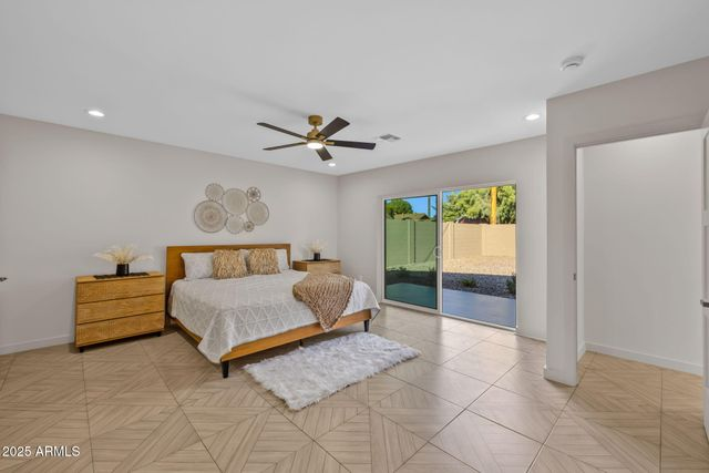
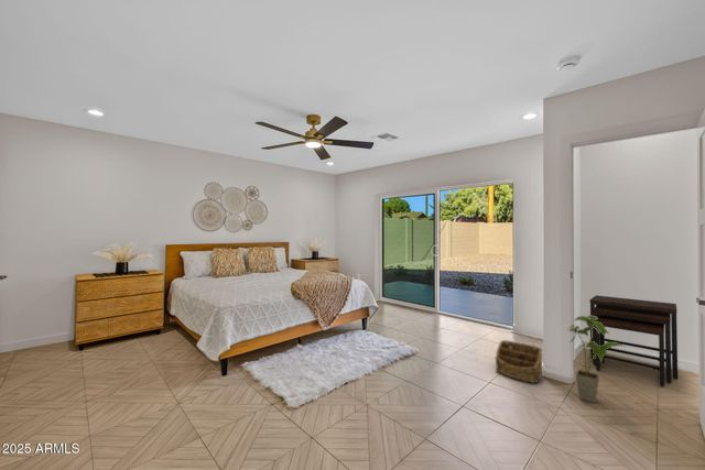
+ basket (518, 360)
+ desk (630, 330)
+ house plant (594, 358)
